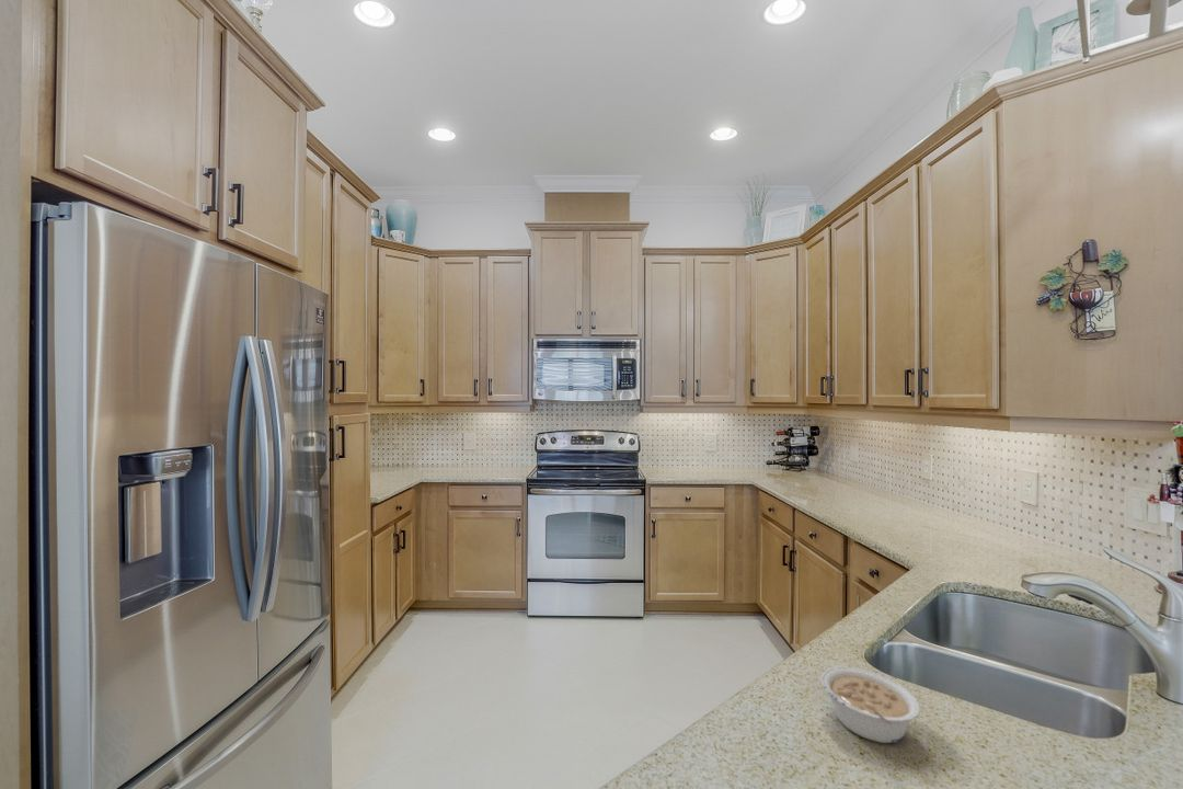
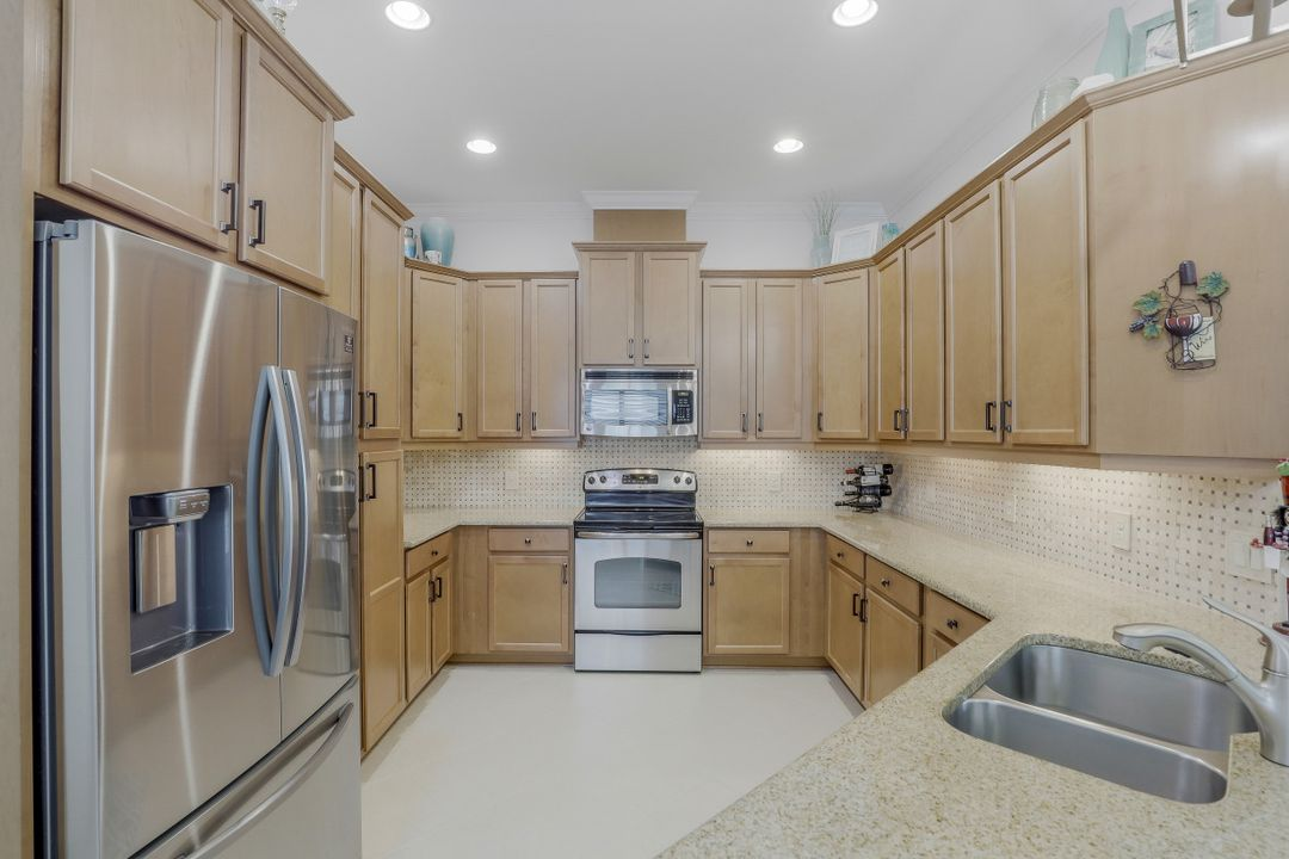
- legume (871, 706)
